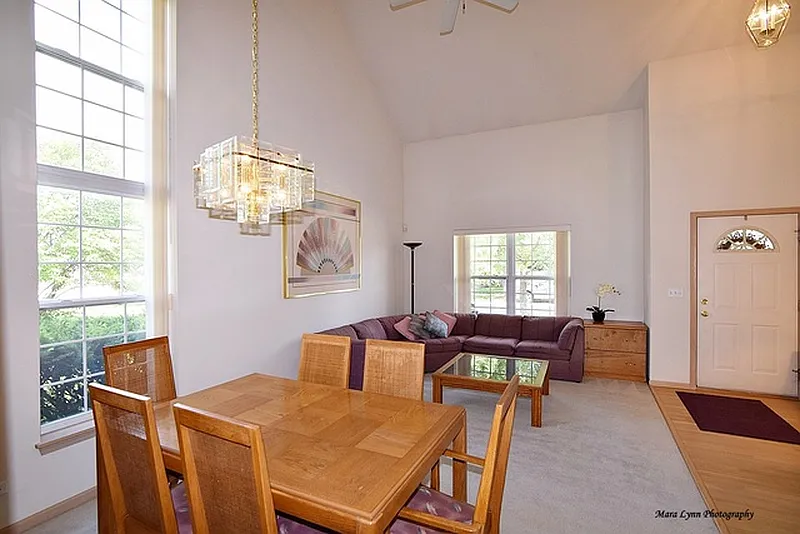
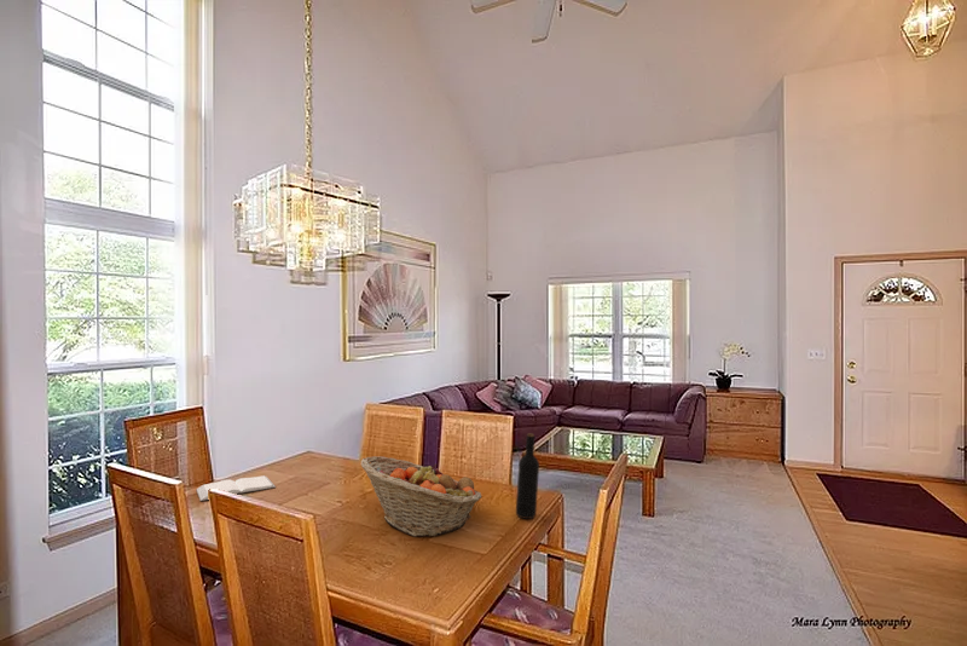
+ fruit basket (419, 488)
+ book (236, 485)
+ wine bottle (527, 474)
